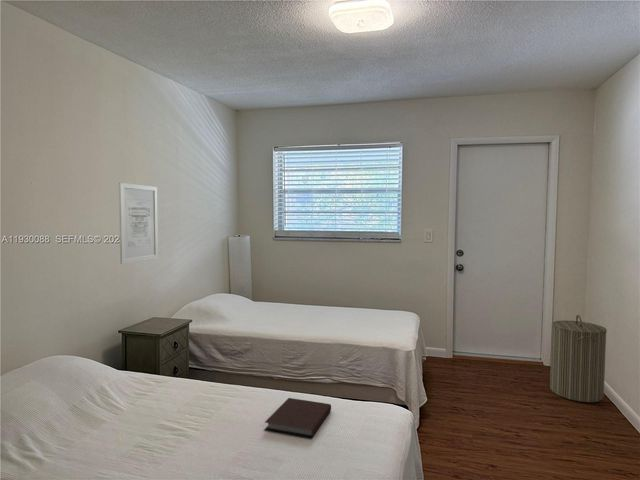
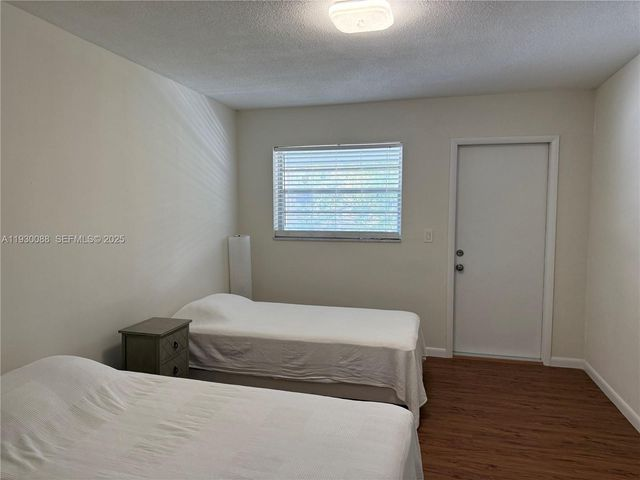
- wall art (139, 223)
- notebook (299, 416)
- laundry hamper (577, 354)
